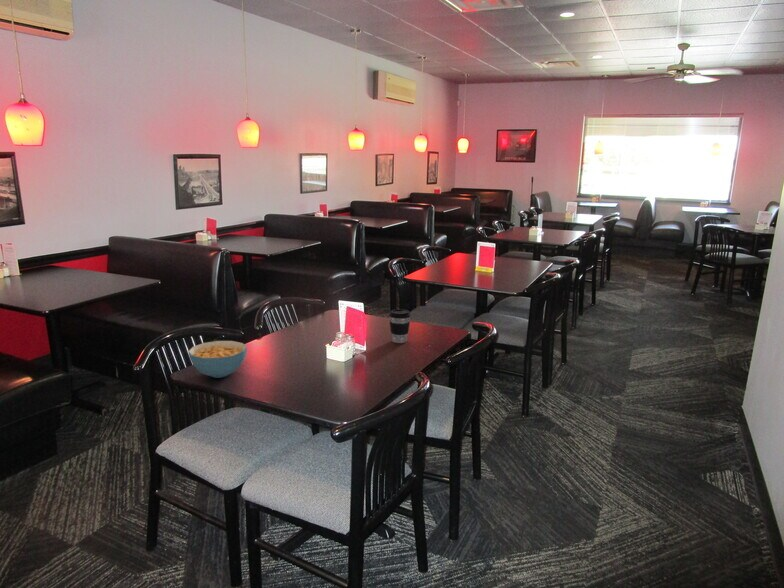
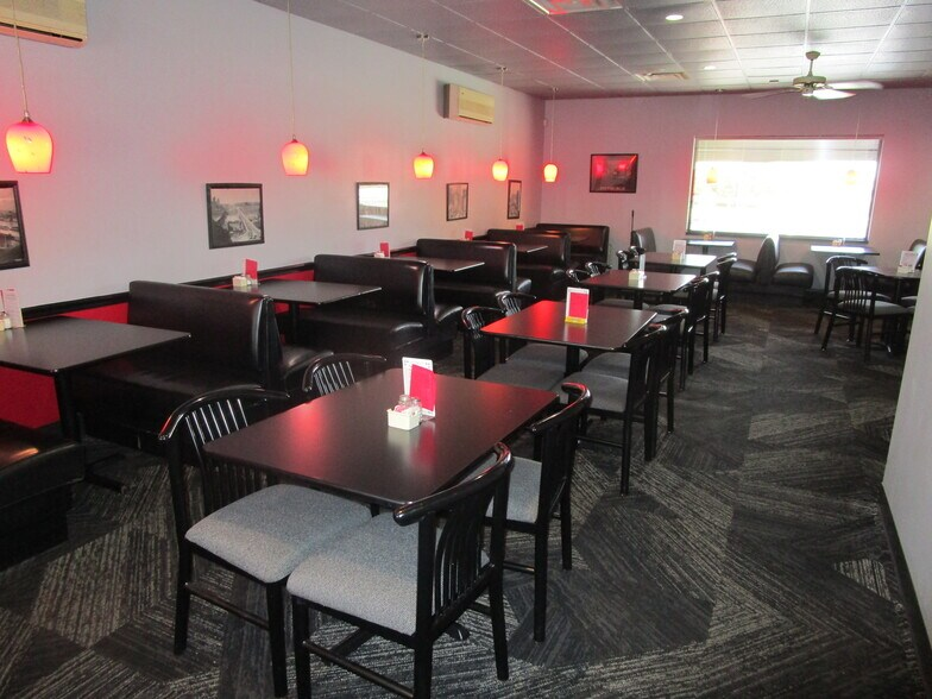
- coffee cup (399, 326)
- cereal bowl (218, 361)
